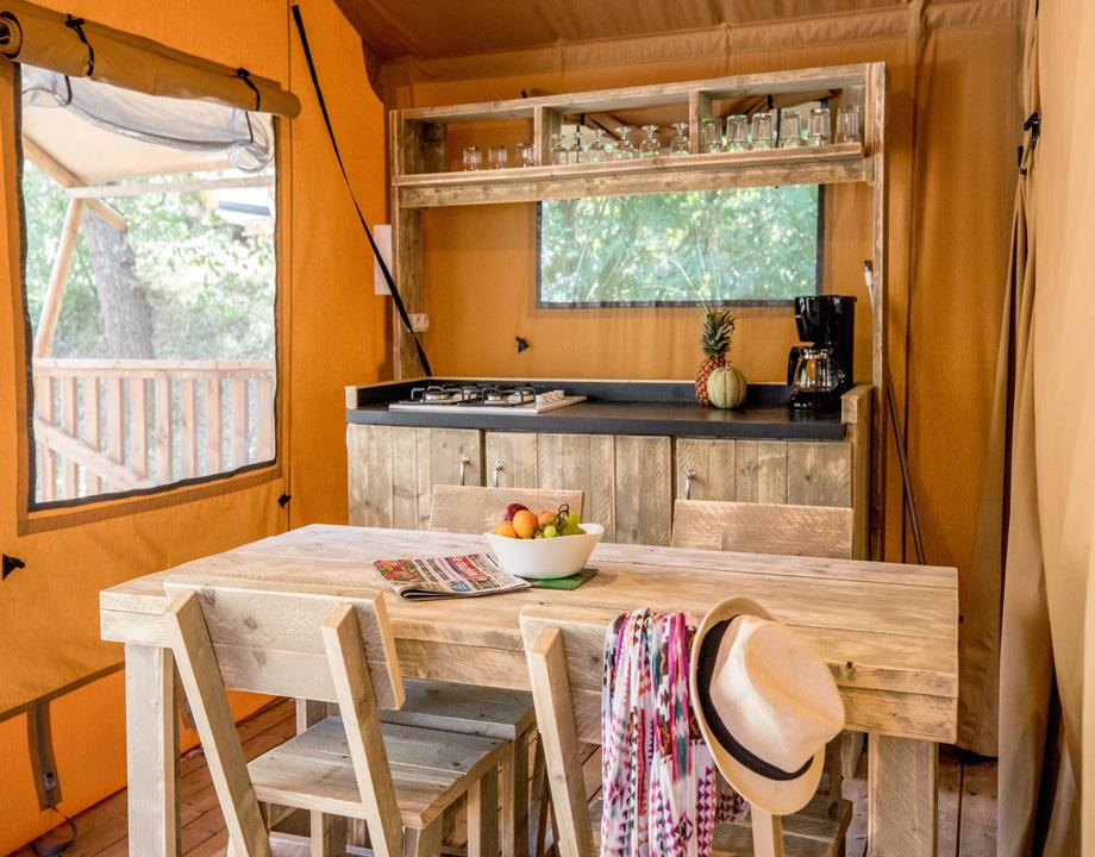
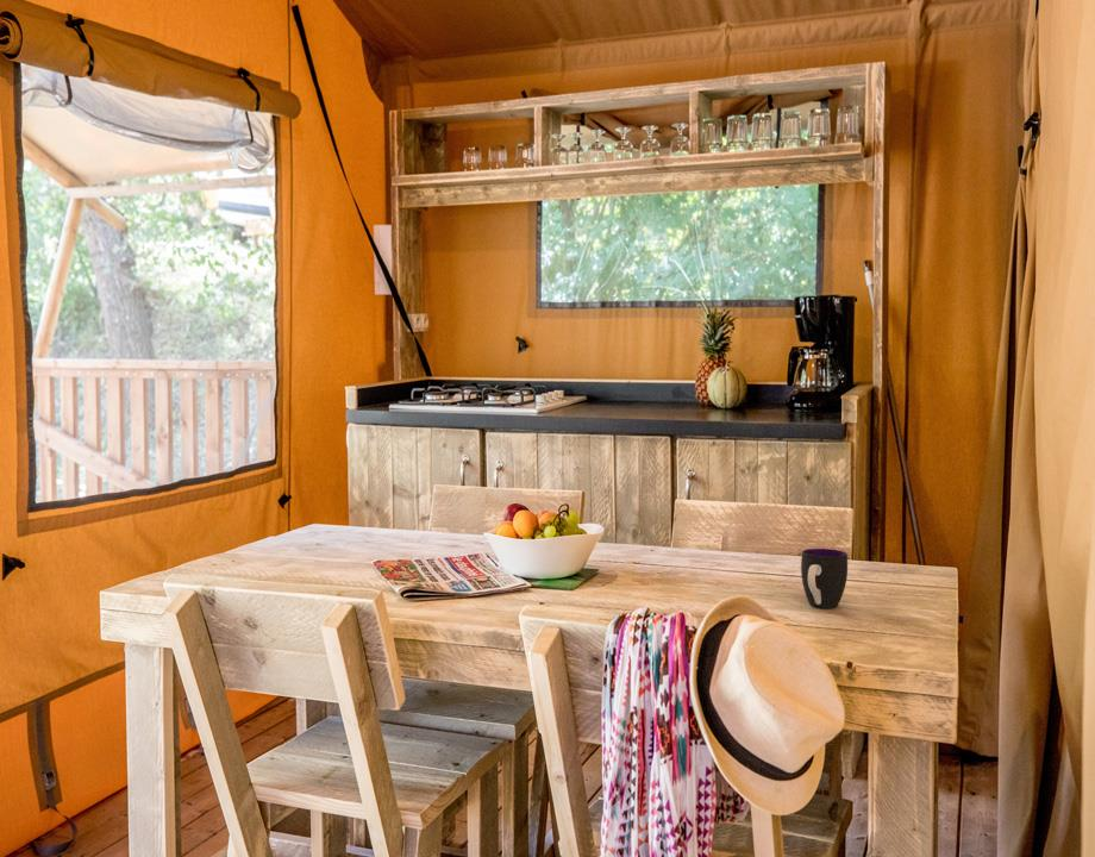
+ cup (820, 580)
